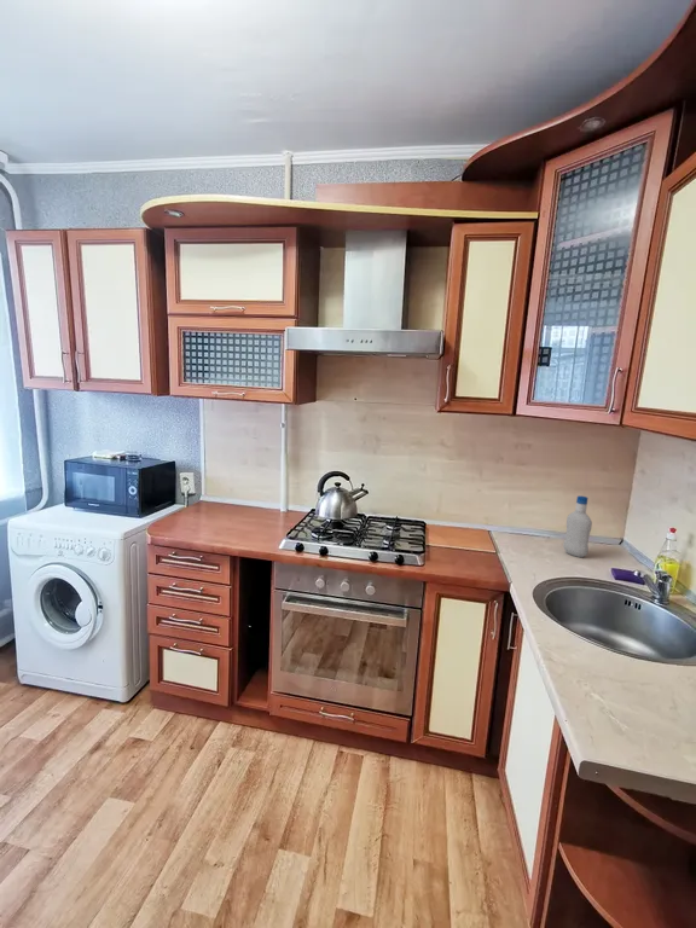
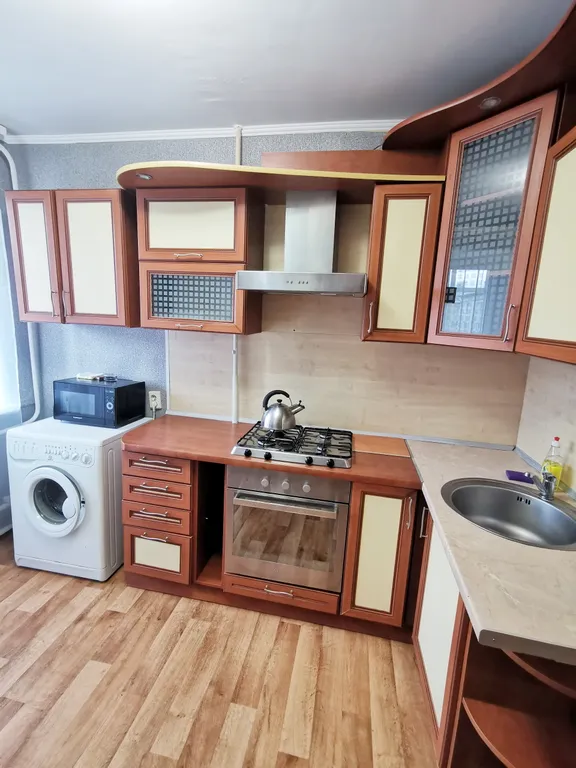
- bottle (578, 526)
